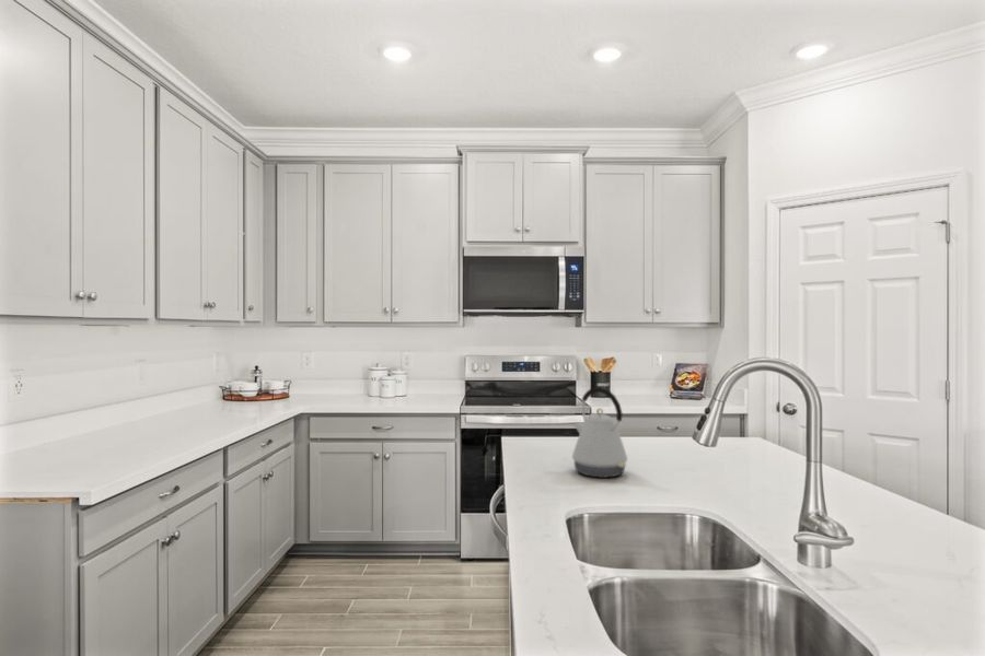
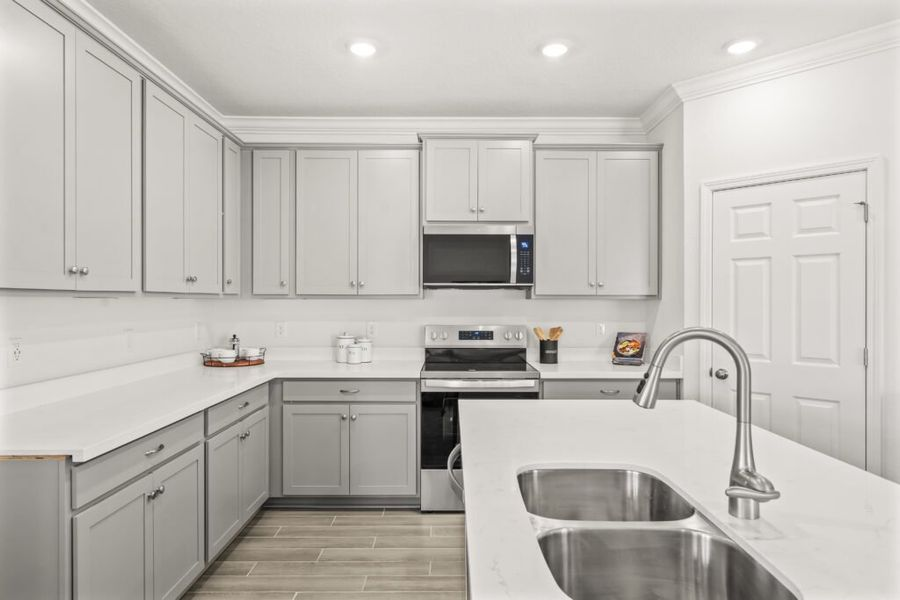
- kettle (598, 429)
